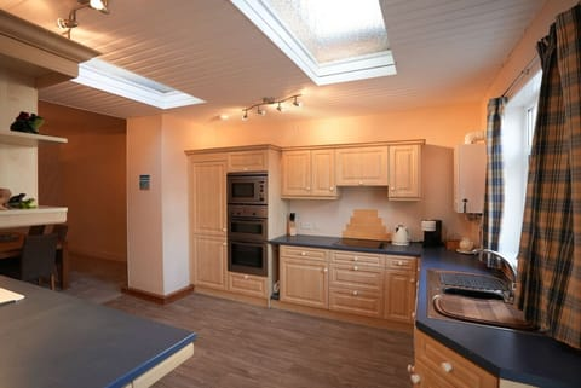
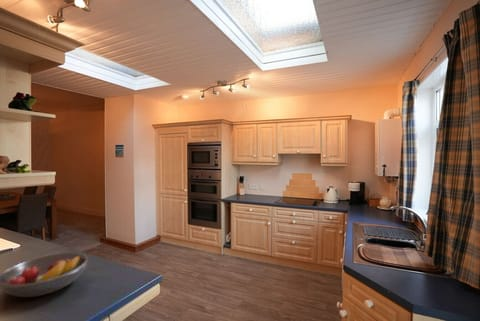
+ fruit bowl (46, 274)
